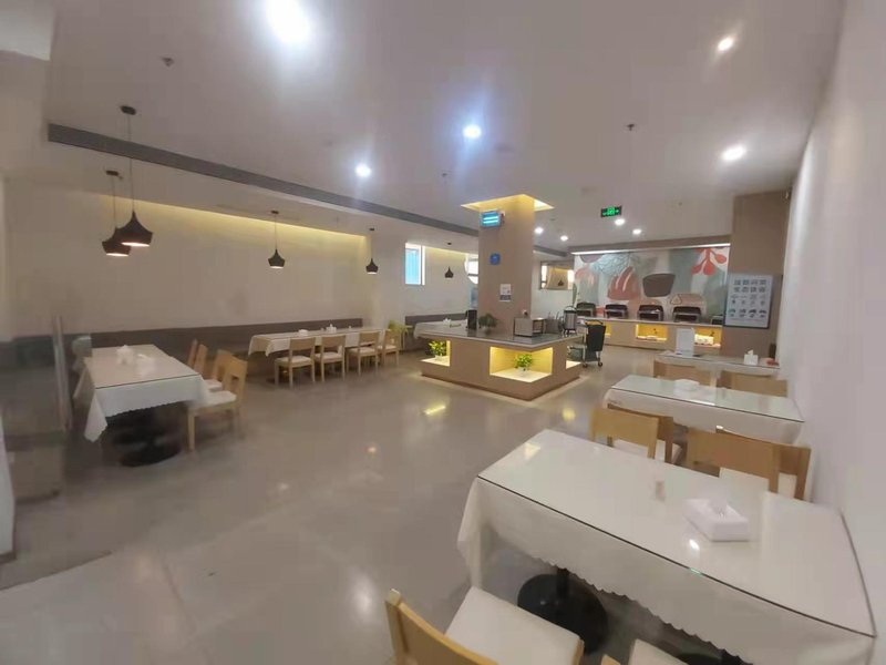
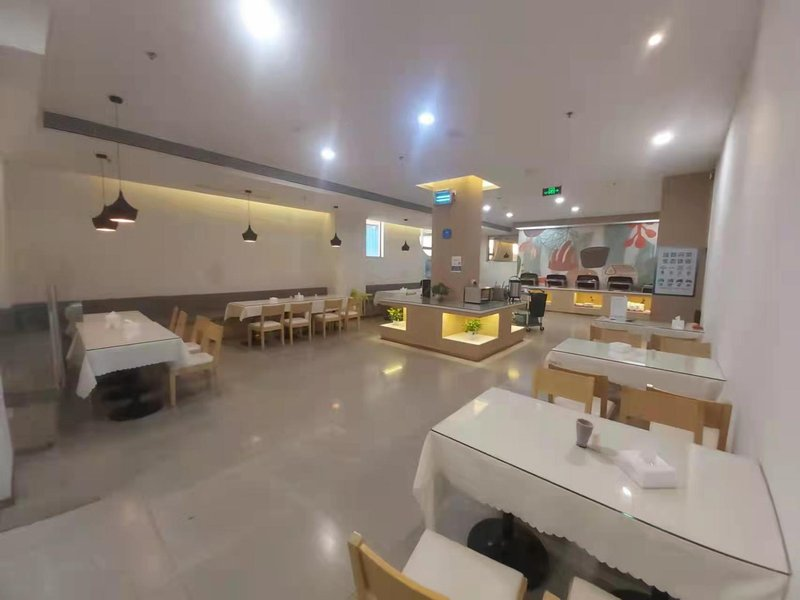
+ cup (584, 433)
